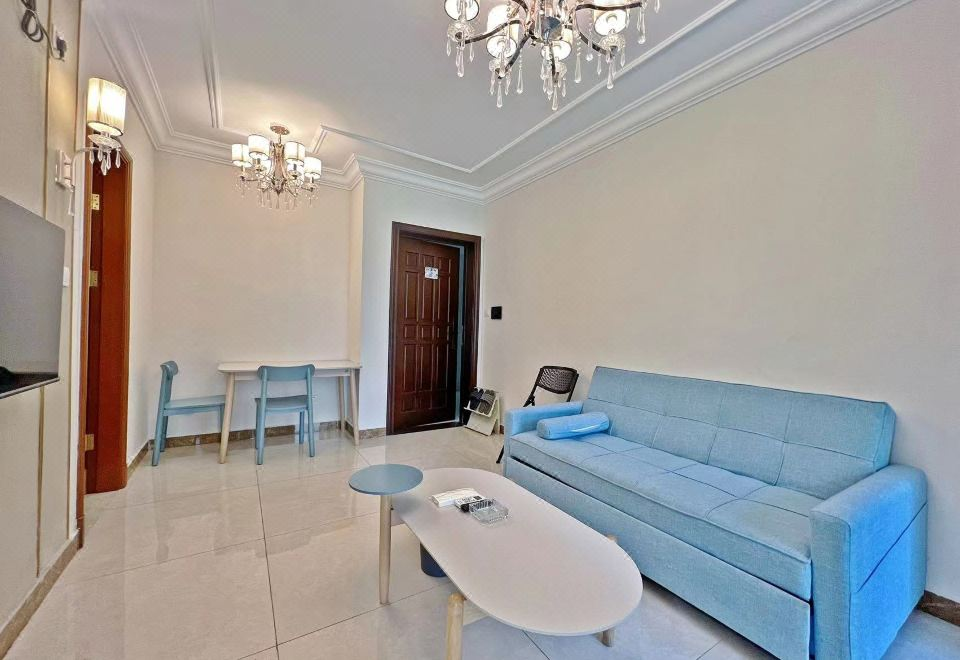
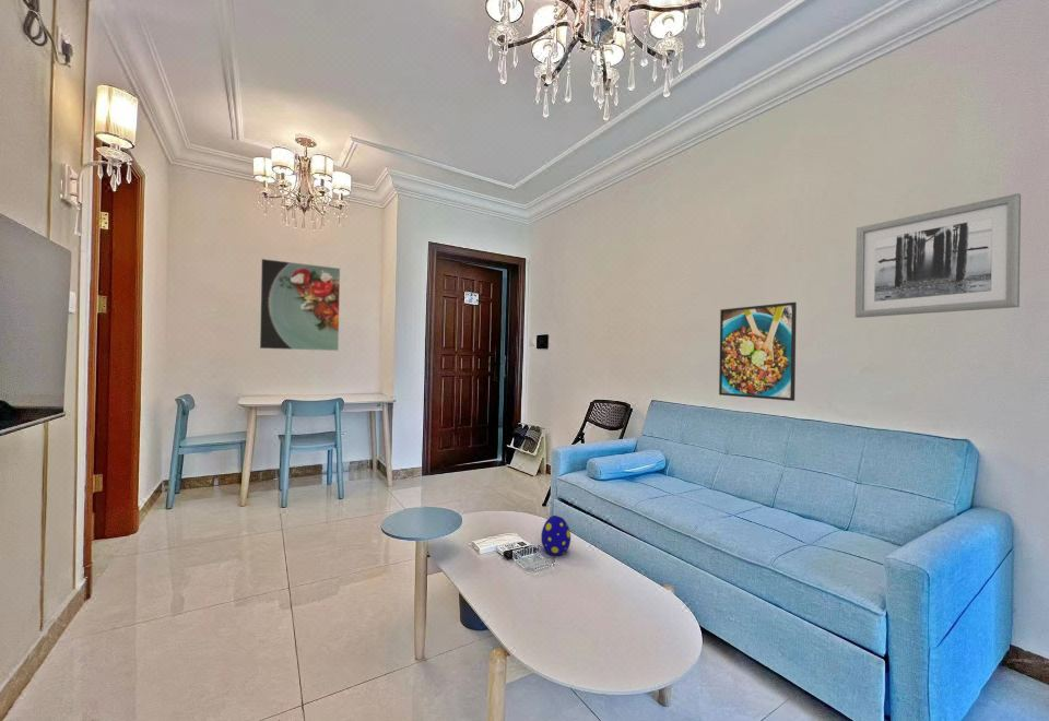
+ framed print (754, 352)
+ wall art (928, 262)
+ decorative egg (555, 533)
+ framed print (300, 306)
